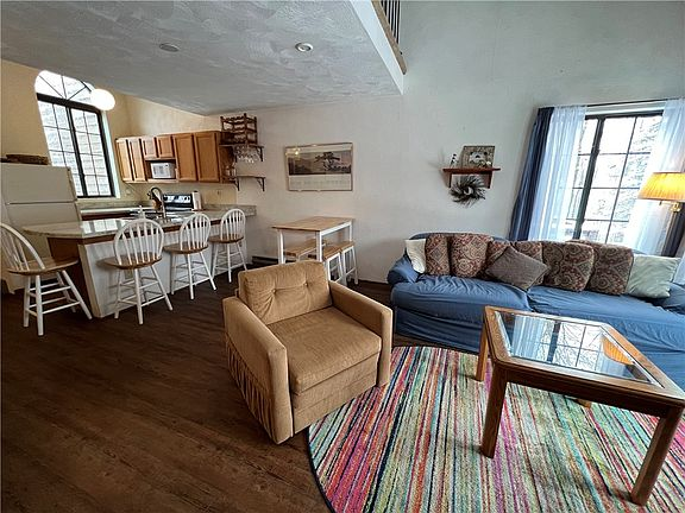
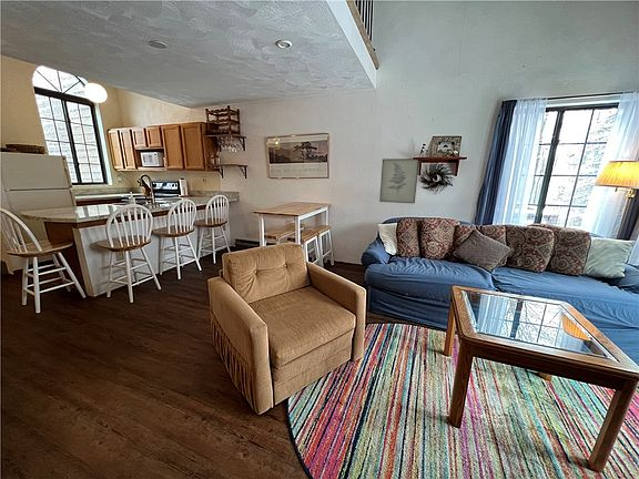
+ wall art (398, 181)
